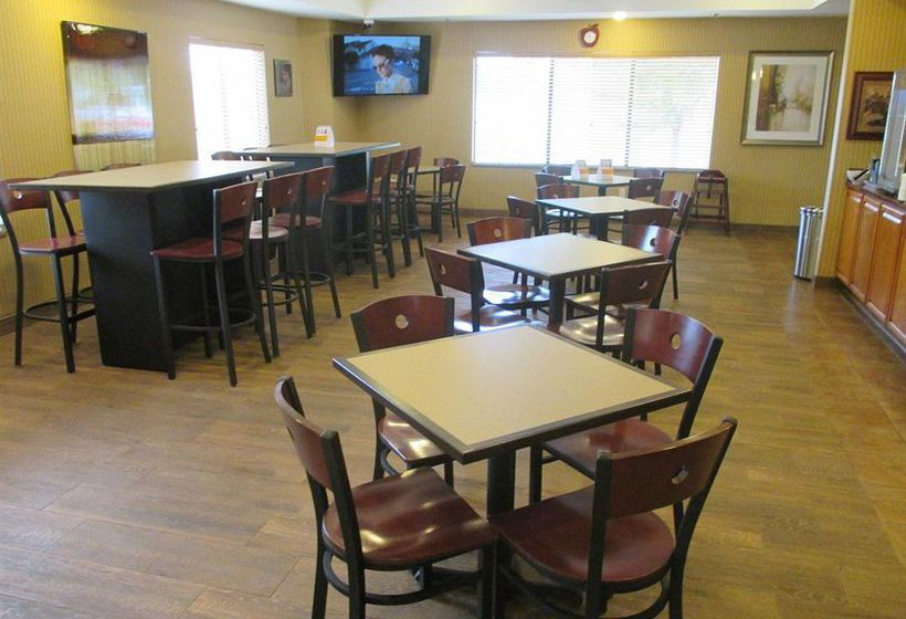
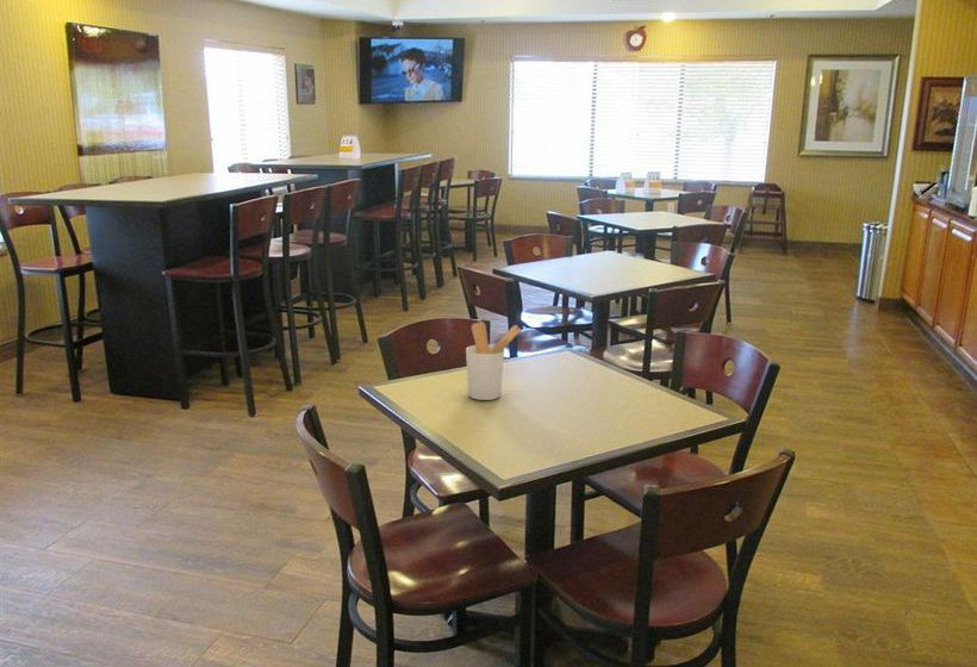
+ utensil holder (493, 360)
